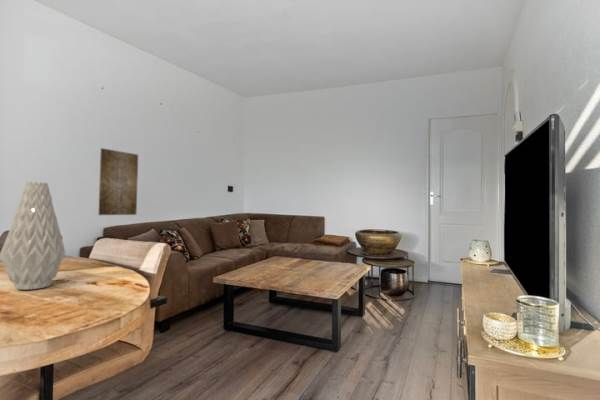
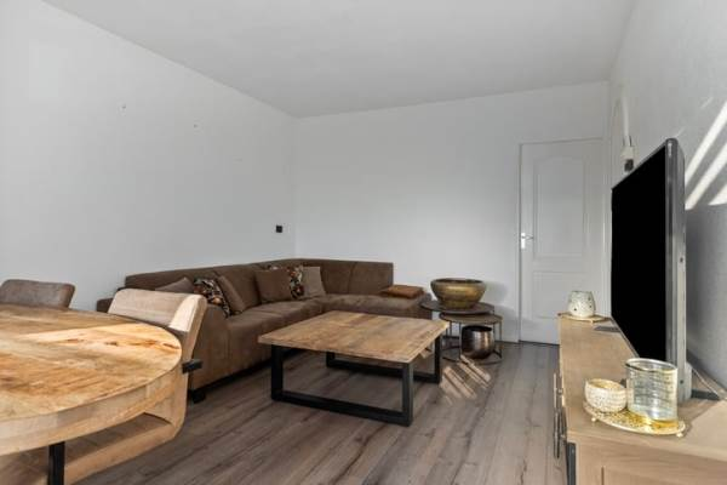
- wall art (119, 183)
- vase (34, 234)
